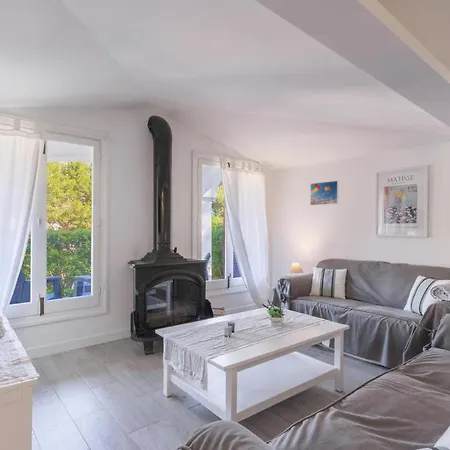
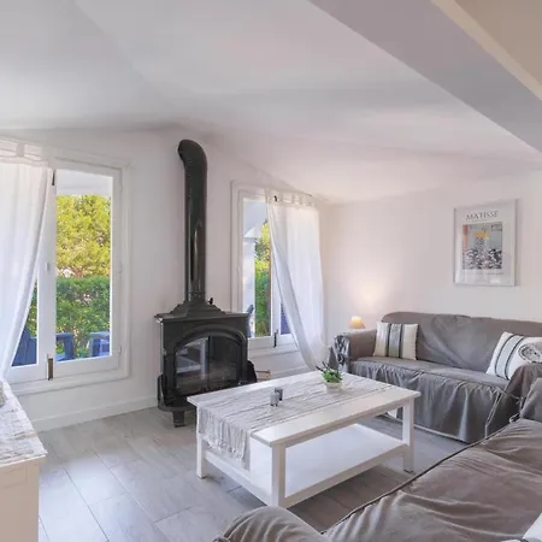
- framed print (324, 193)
